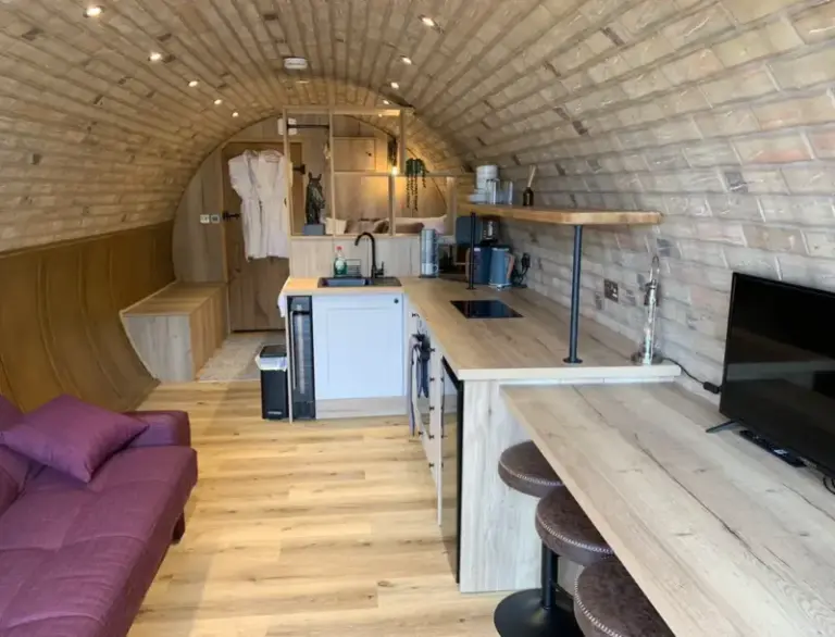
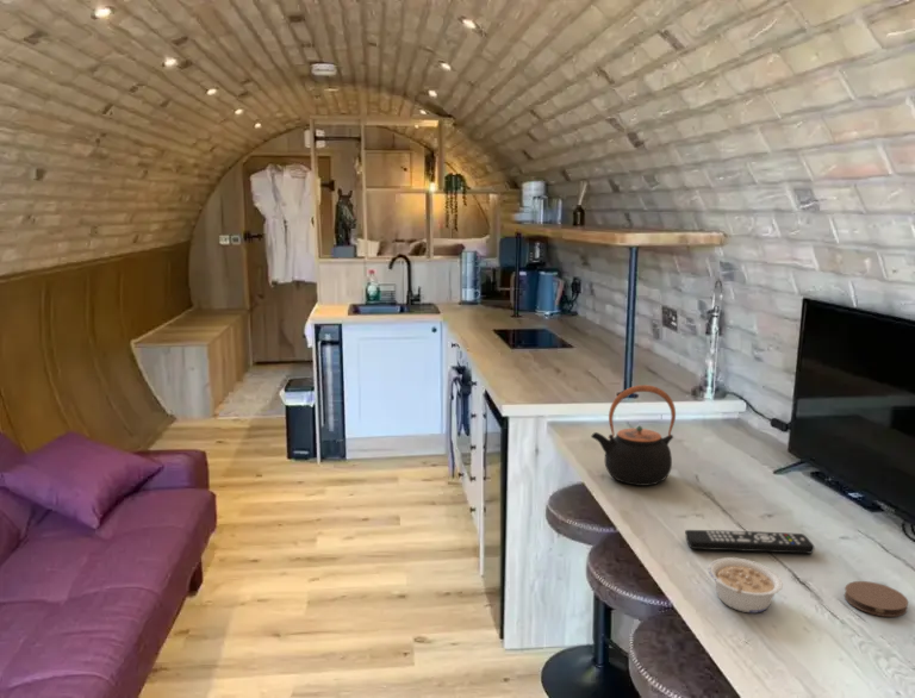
+ coaster (874, 598)
+ legume (745, 586)
+ teapot (633, 431)
+ remote control (747, 542)
